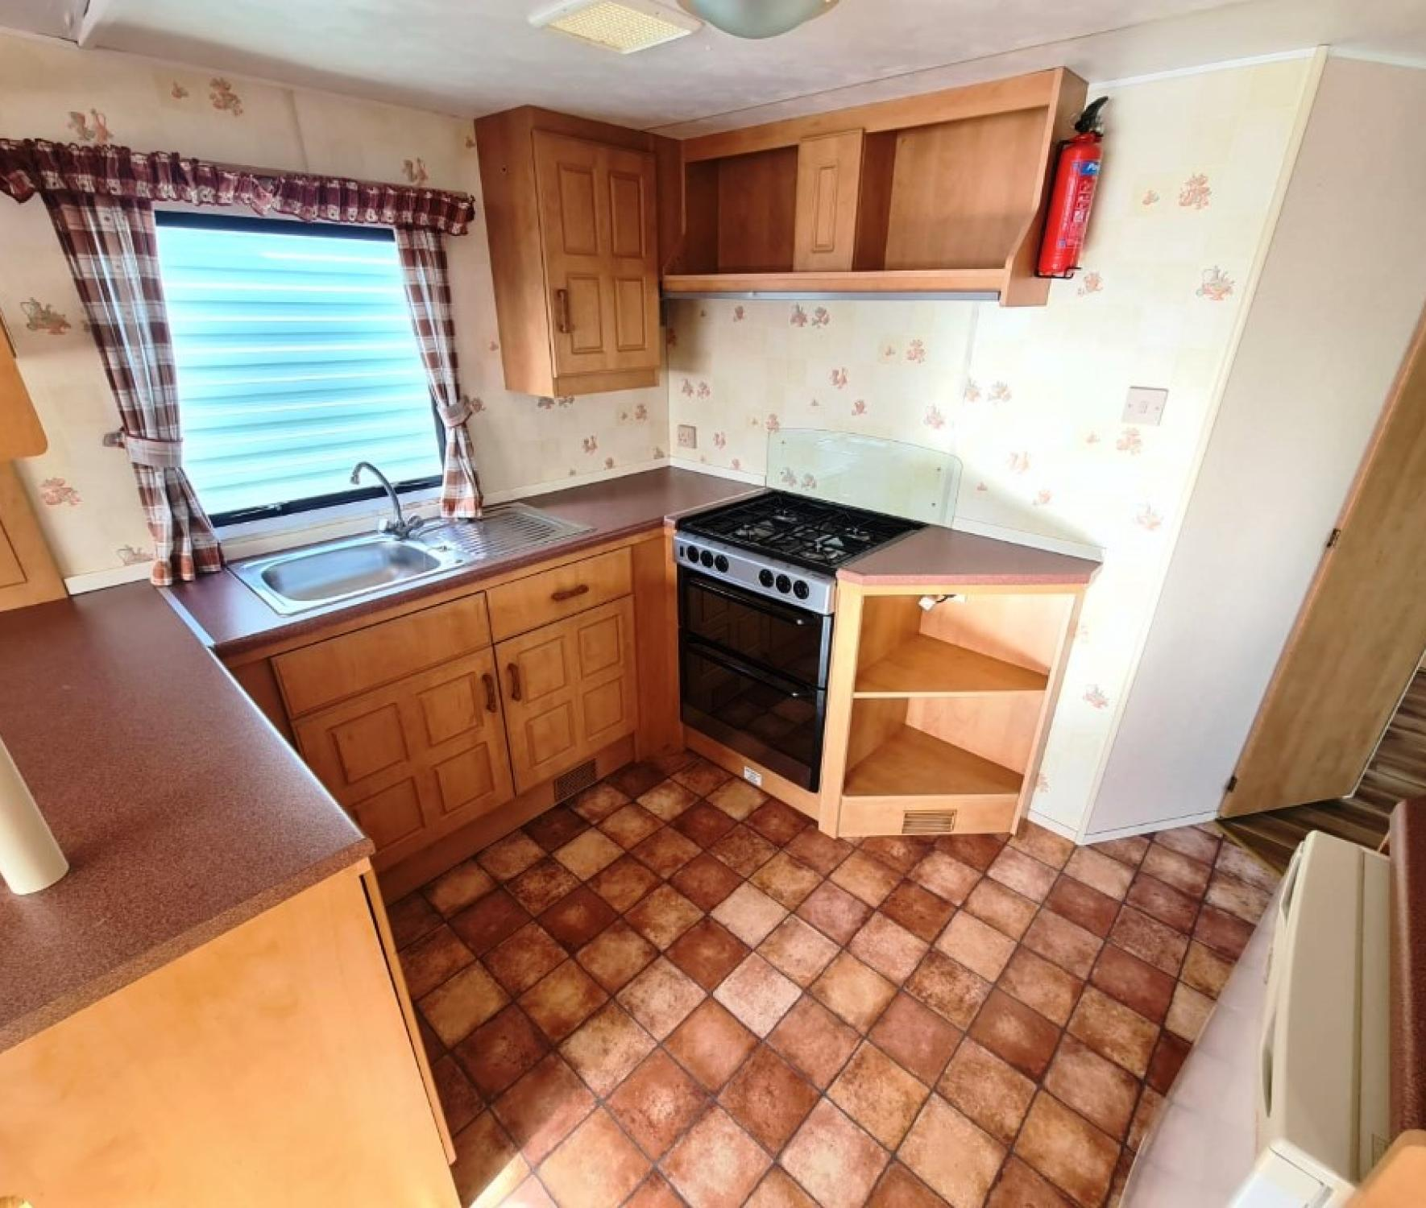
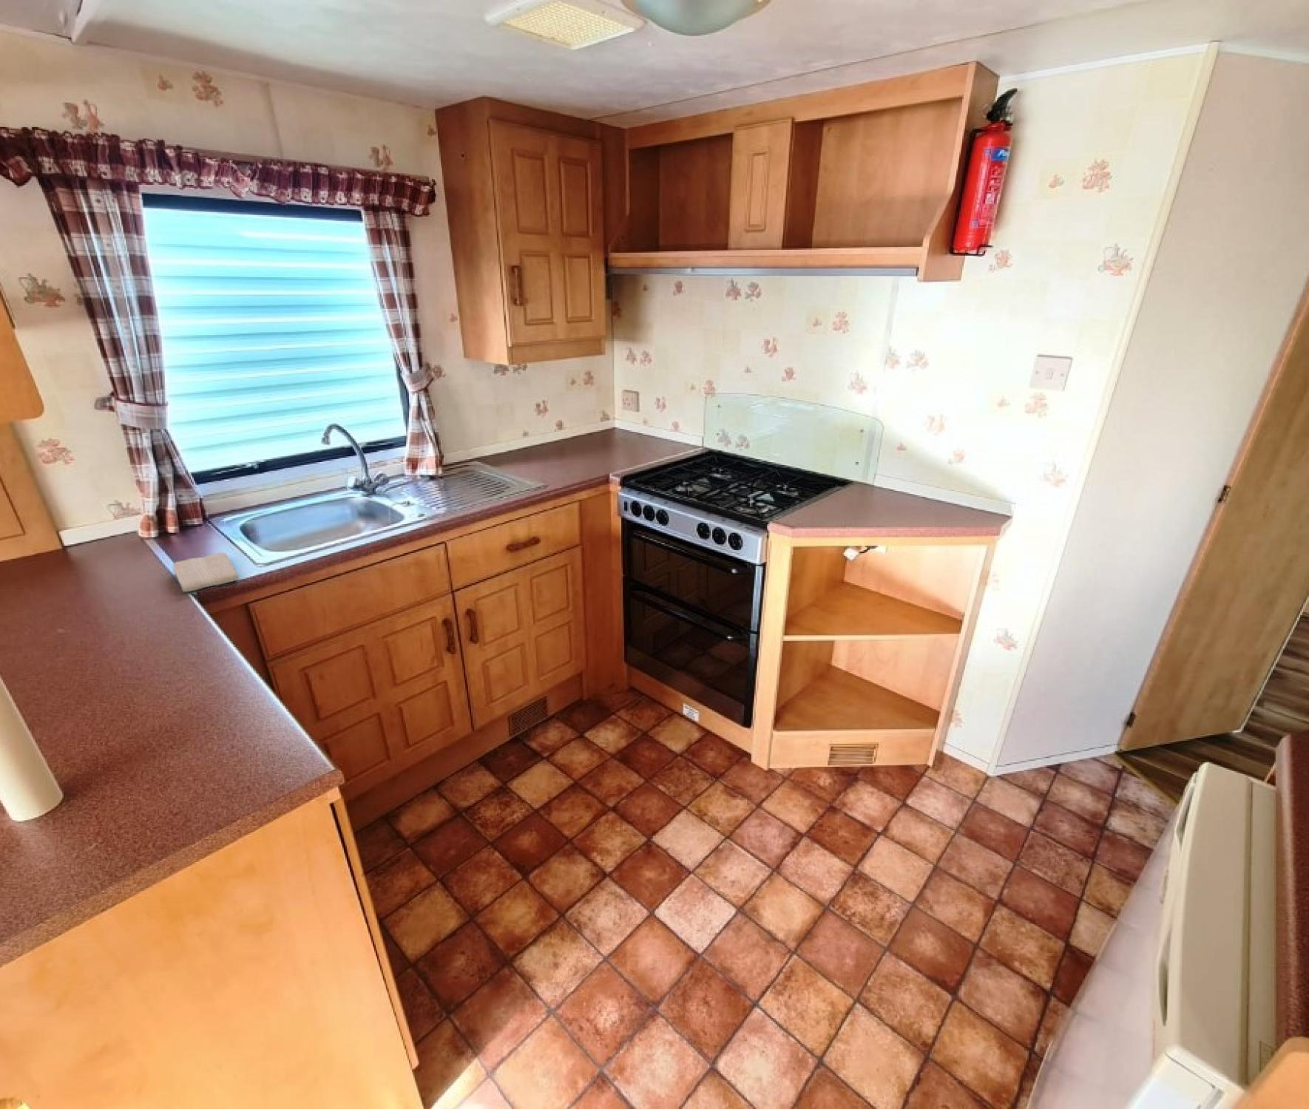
+ washcloth (205, 570)
